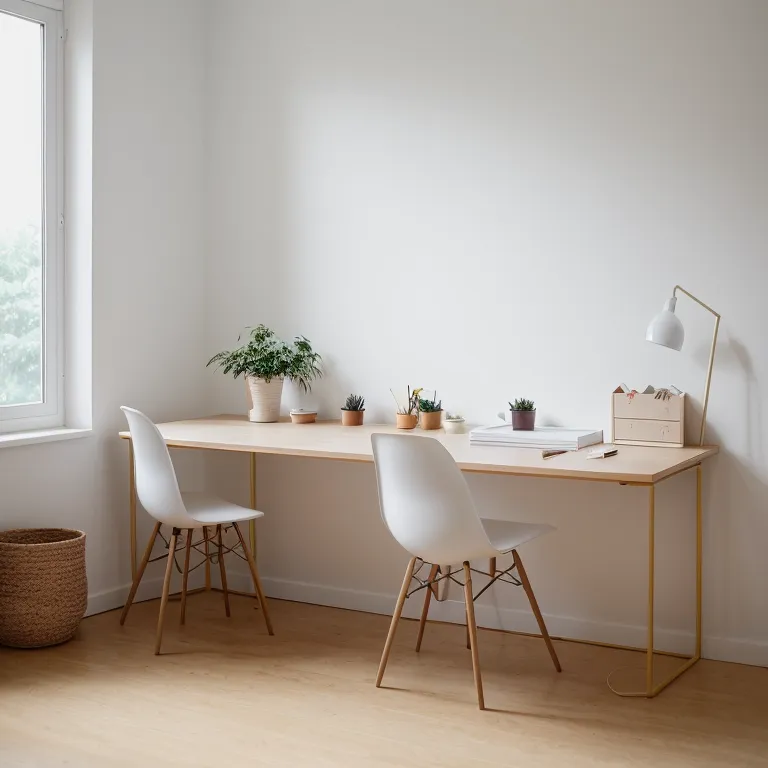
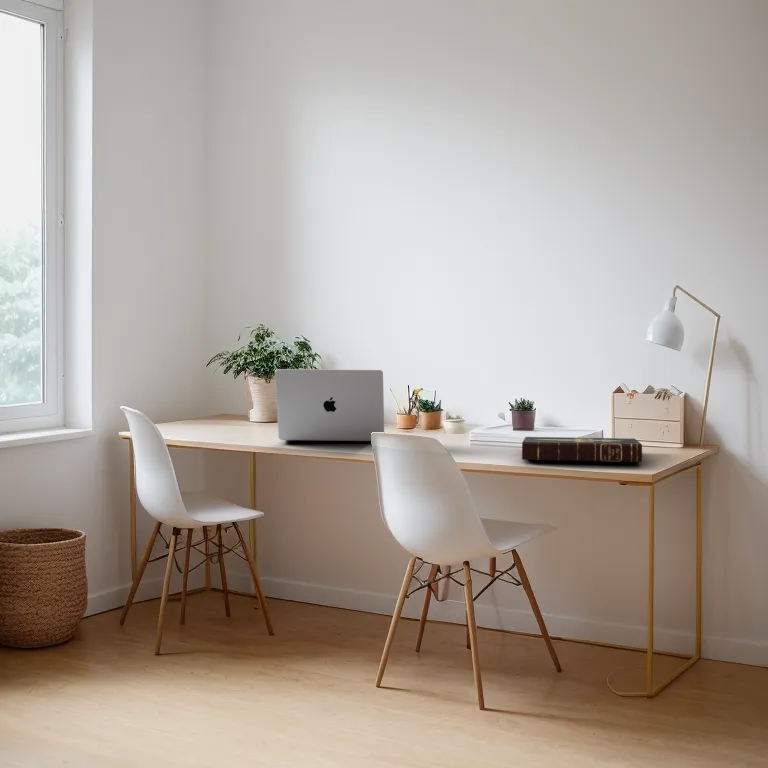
+ laptop (334, 405)
+ book (580, 448)
